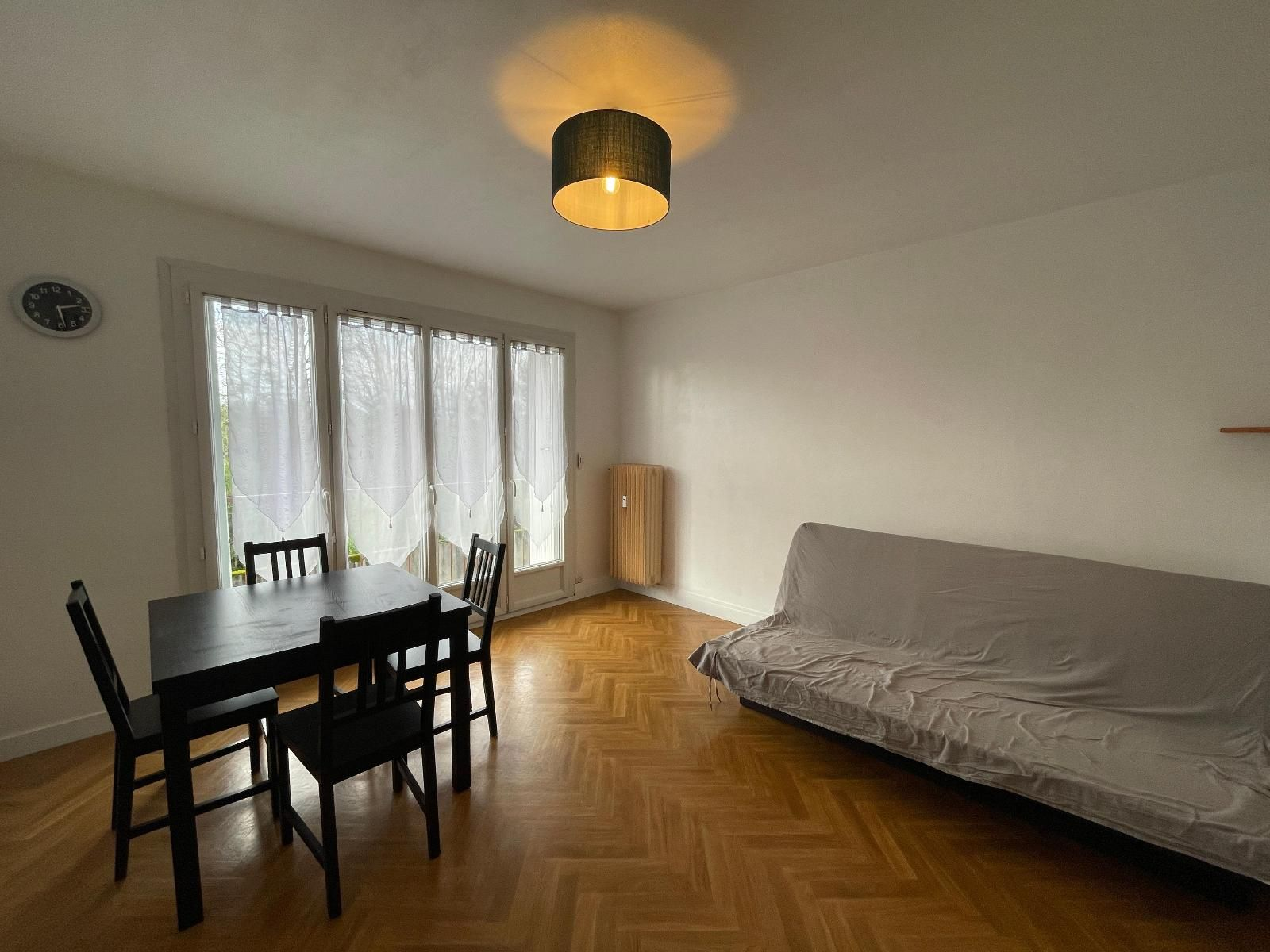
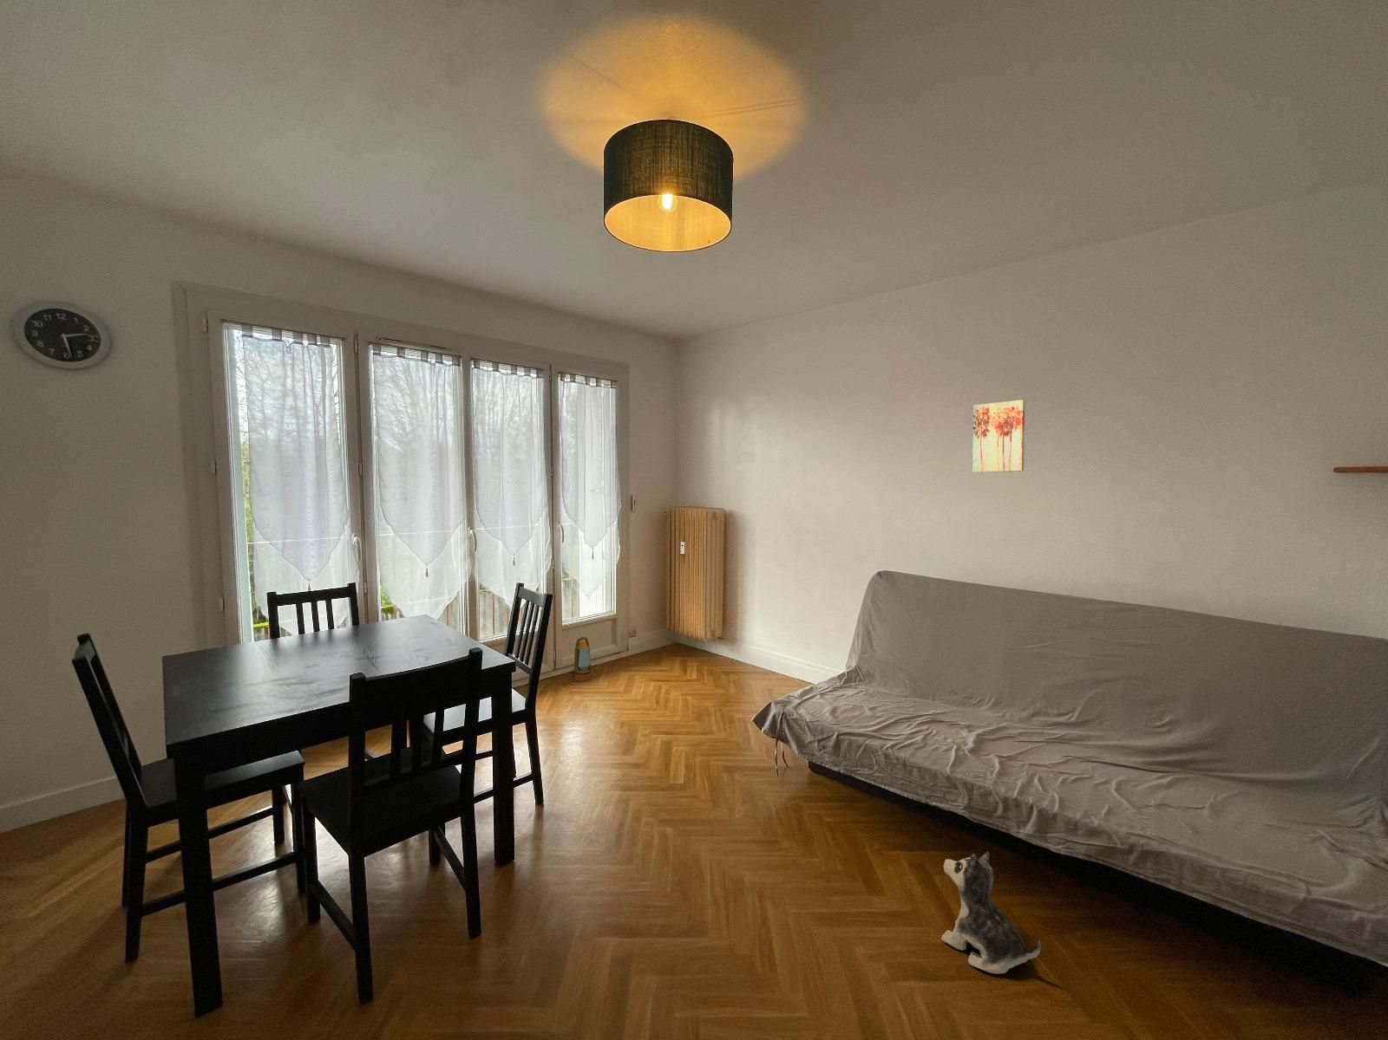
+ plush toy (989, 905)
+ wall art (998, 437)
+ lantern (583, 657)
